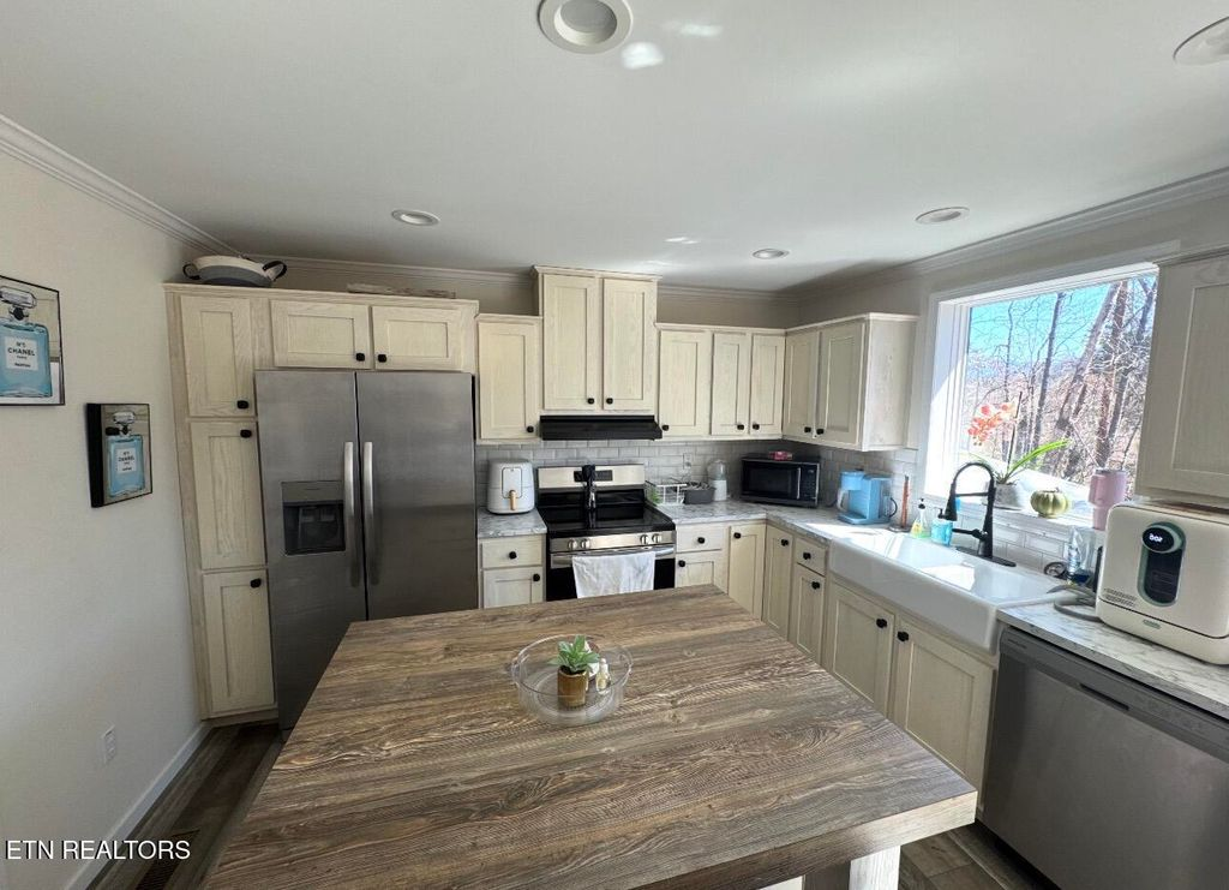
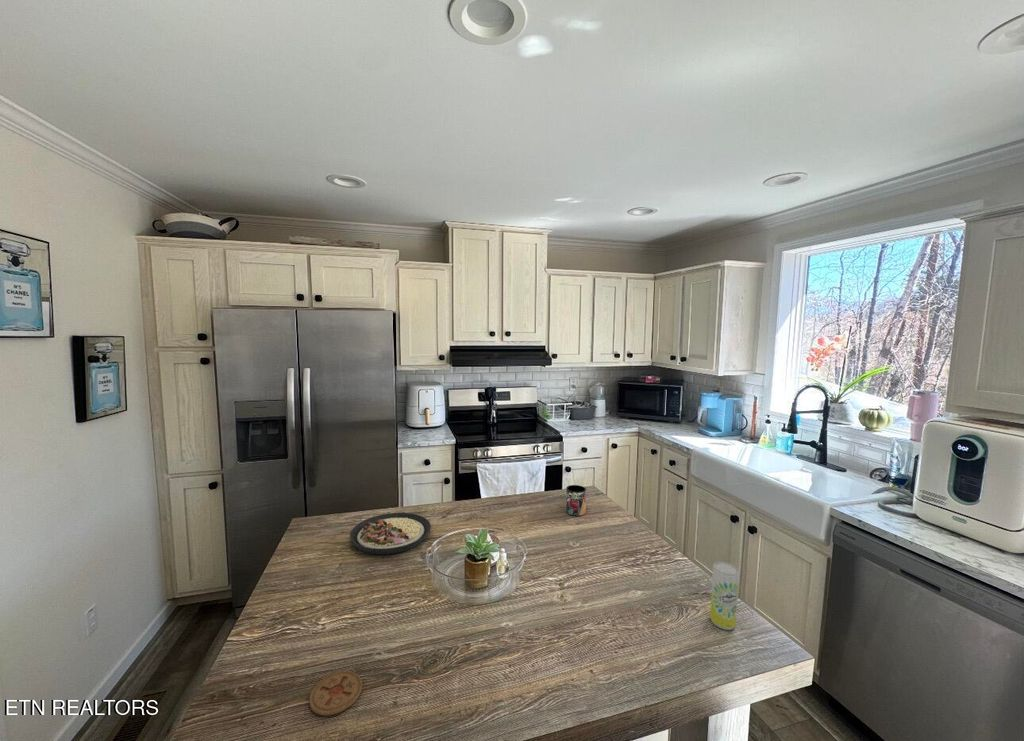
+ mug (574, 498)
+ beverage can (724, 595)
+ plate (391, 530)
+ coaster (336, 691)
